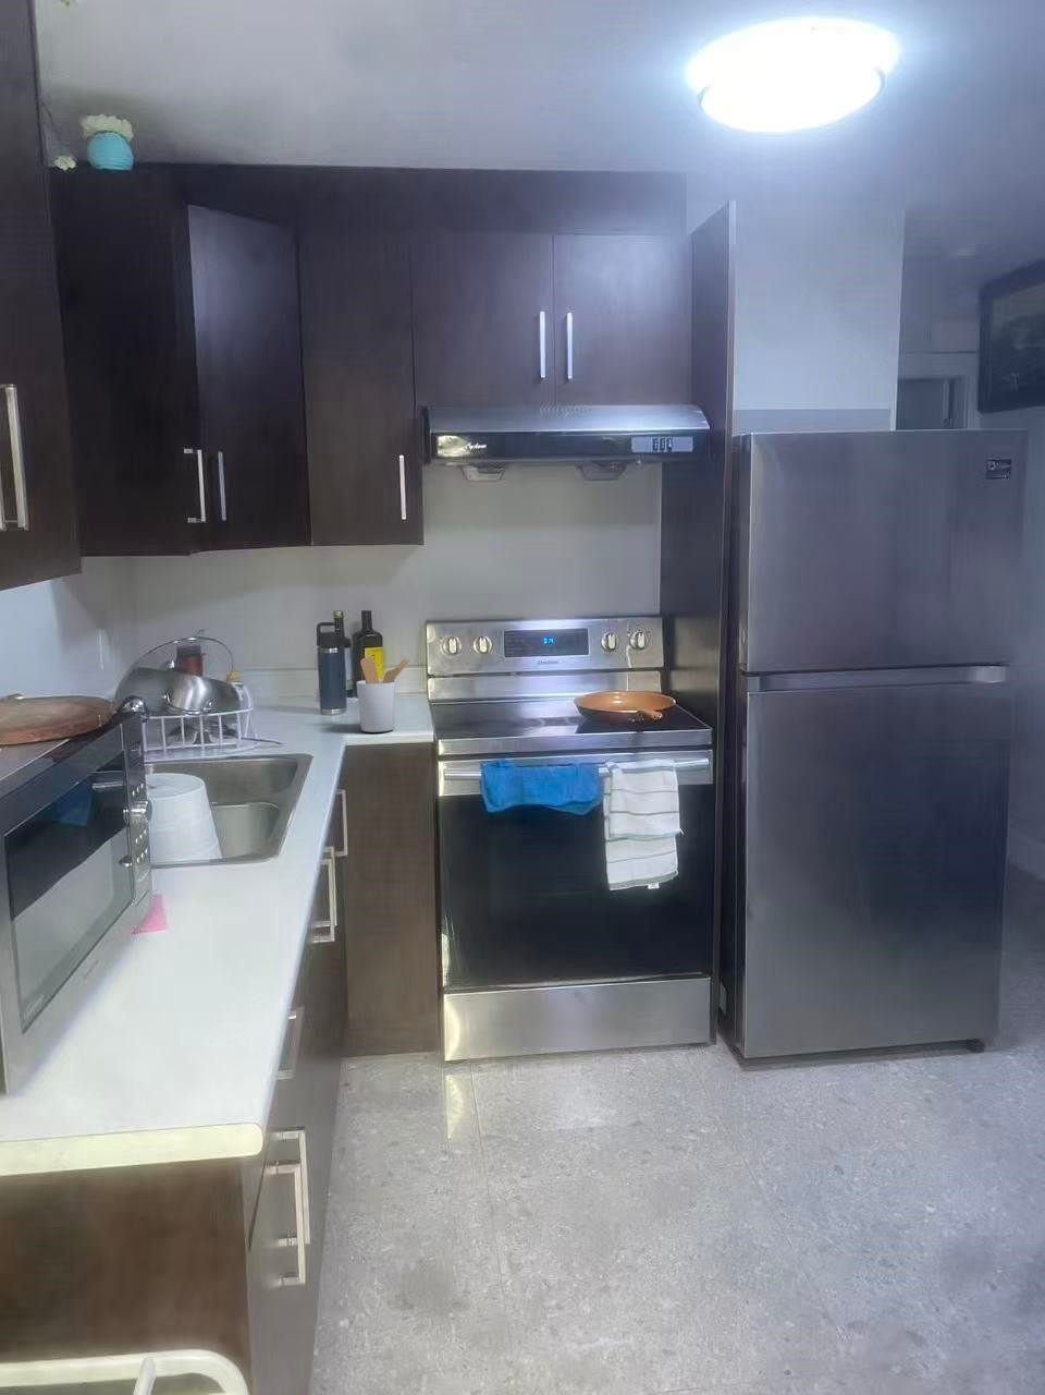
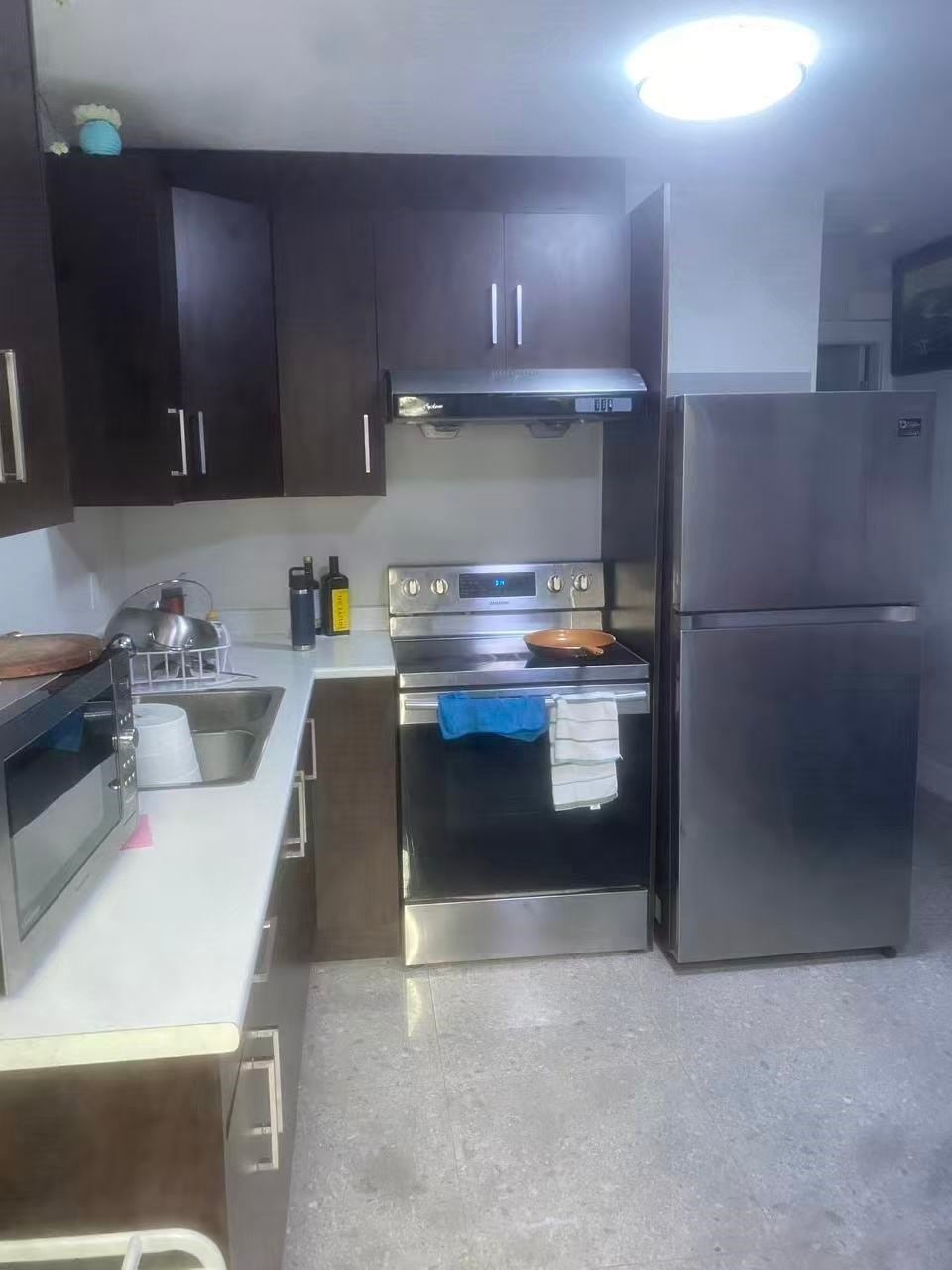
- utensil holder (385, 692)
